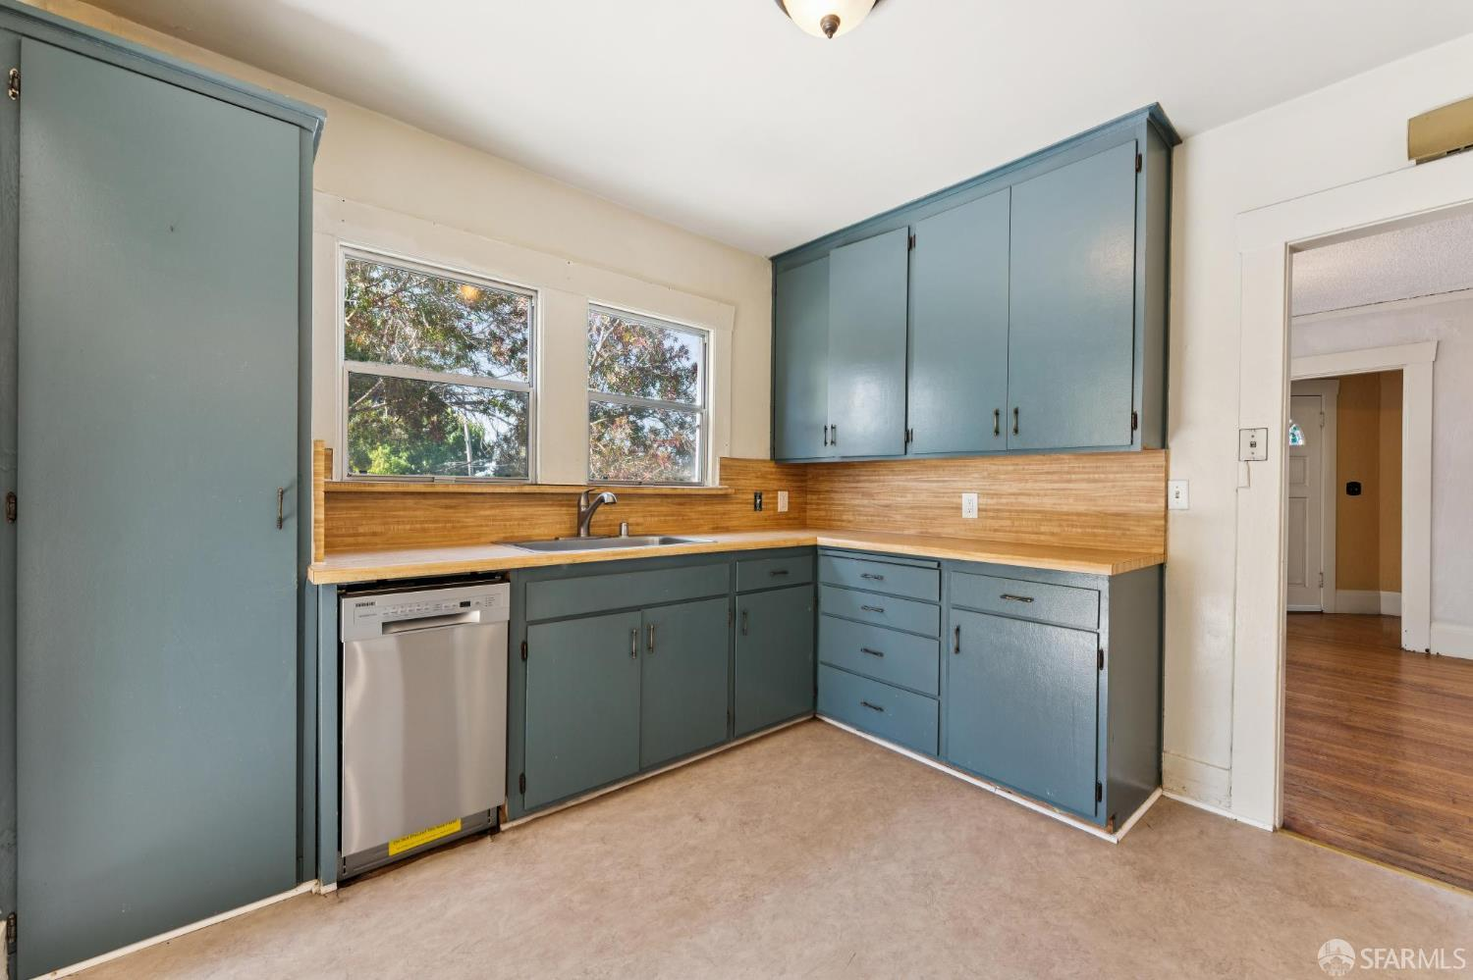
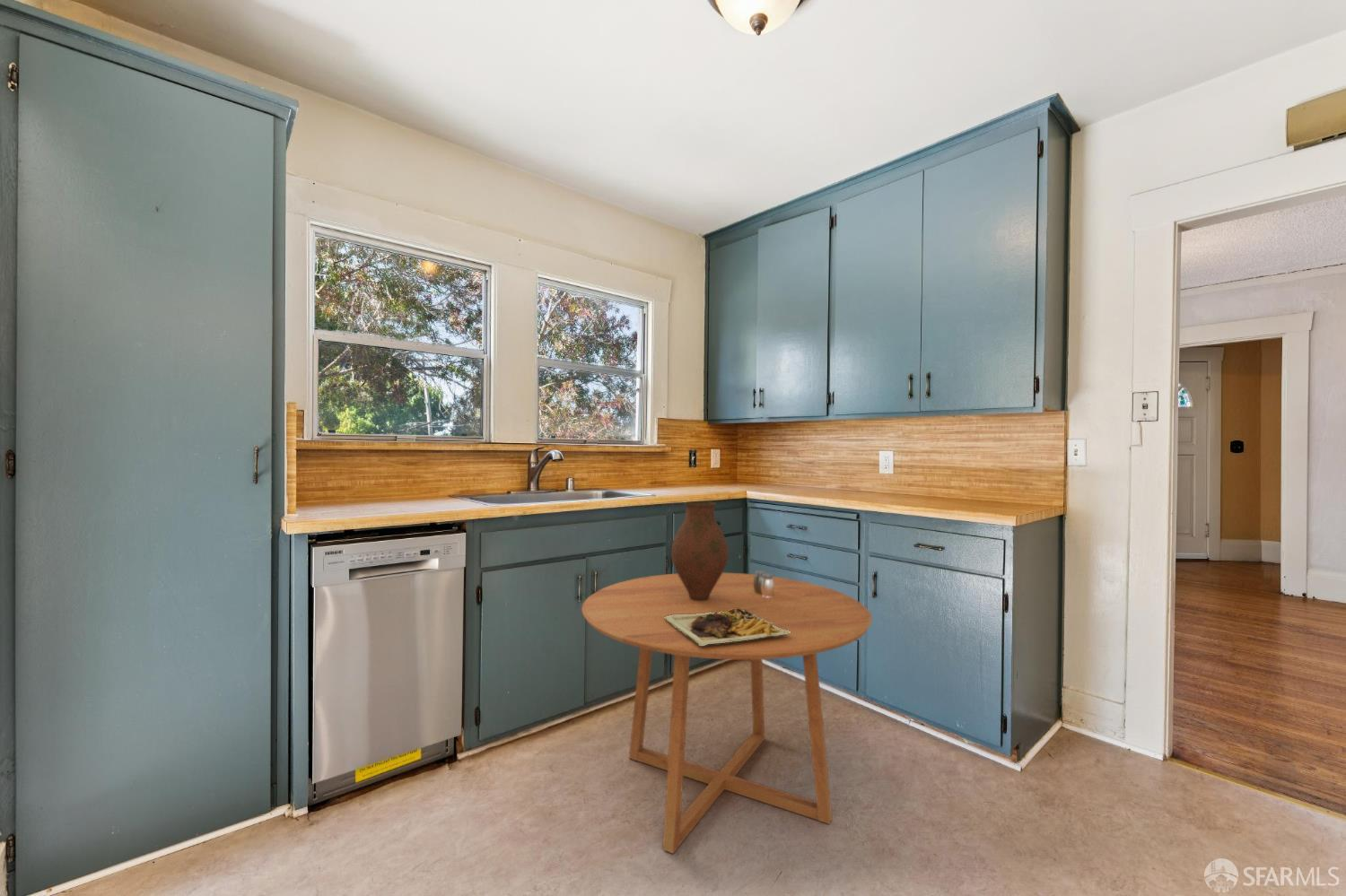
+ dining table (752, 693)
+ vase (699, 550)
+ food plate (723, 619)
+ salt and pepper shaker (764, 582)
